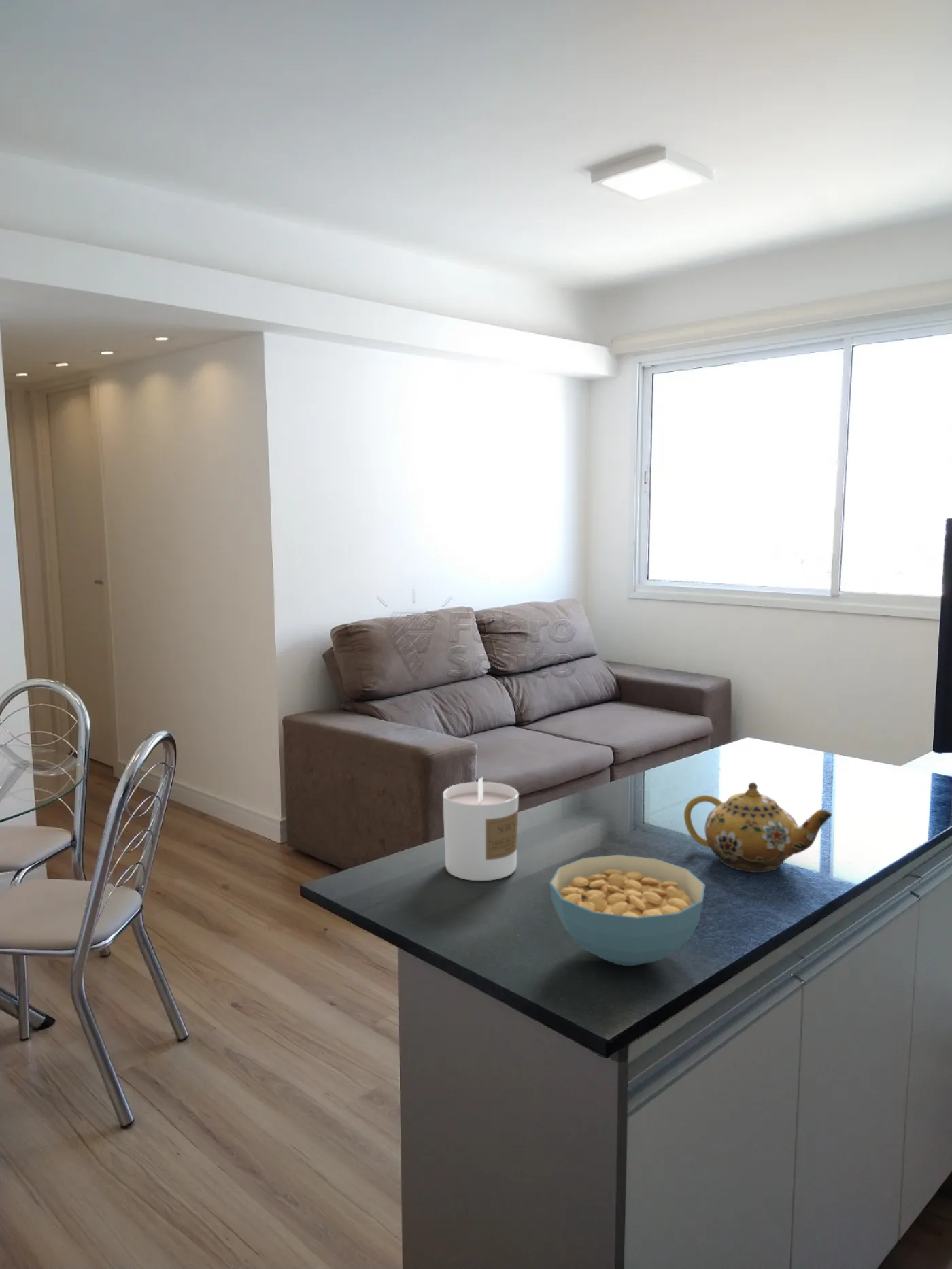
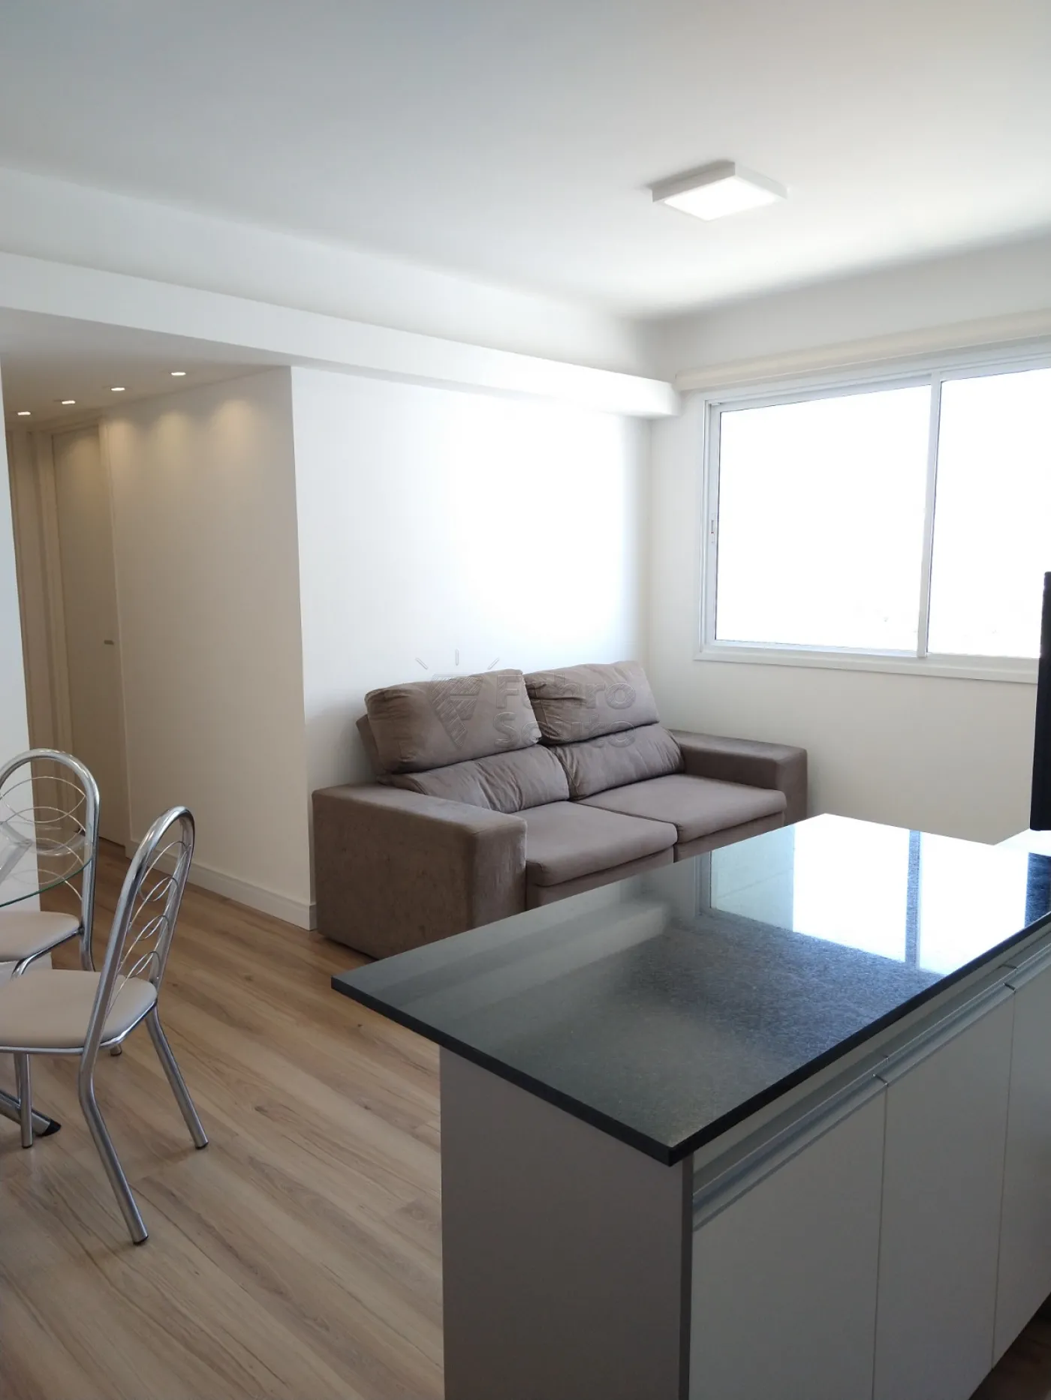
- cereal bowl (626, 919)
- teapot (753, 822)
- candle (481, 823)
